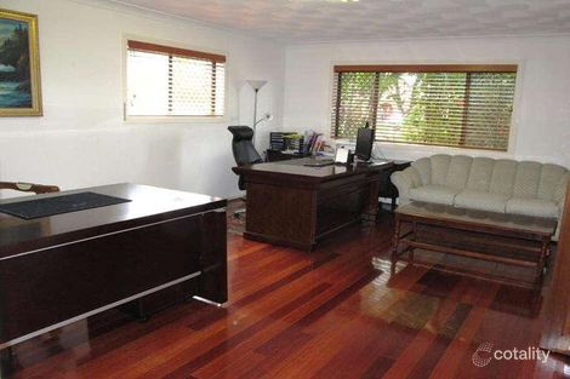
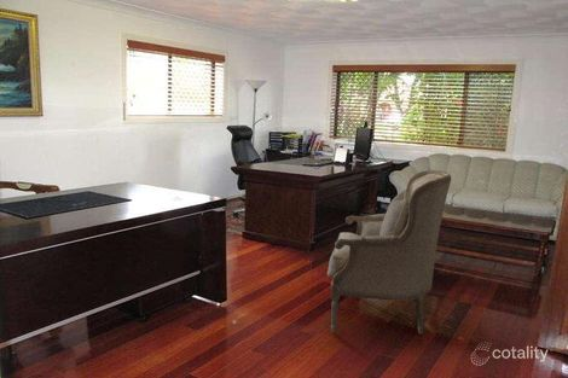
+ armchair (387, 244)
